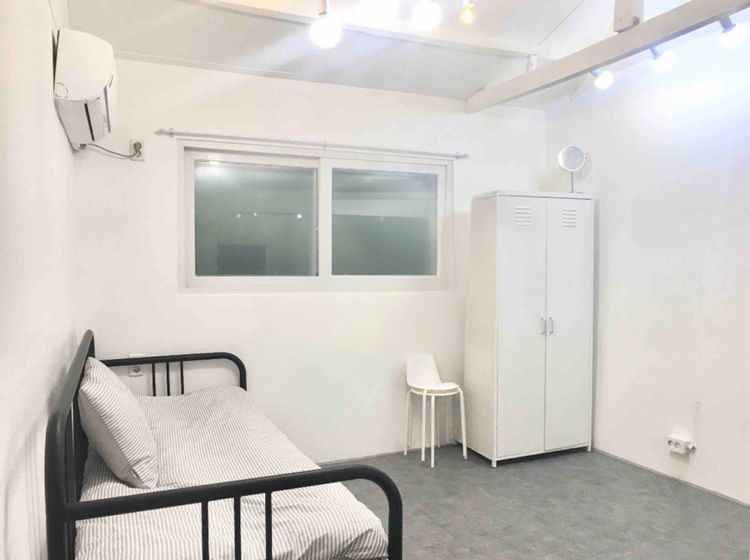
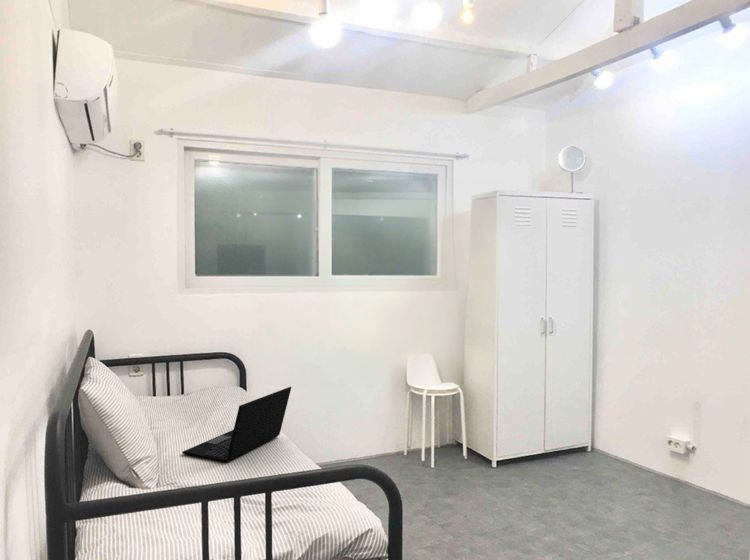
+ laptop (239, 419)
